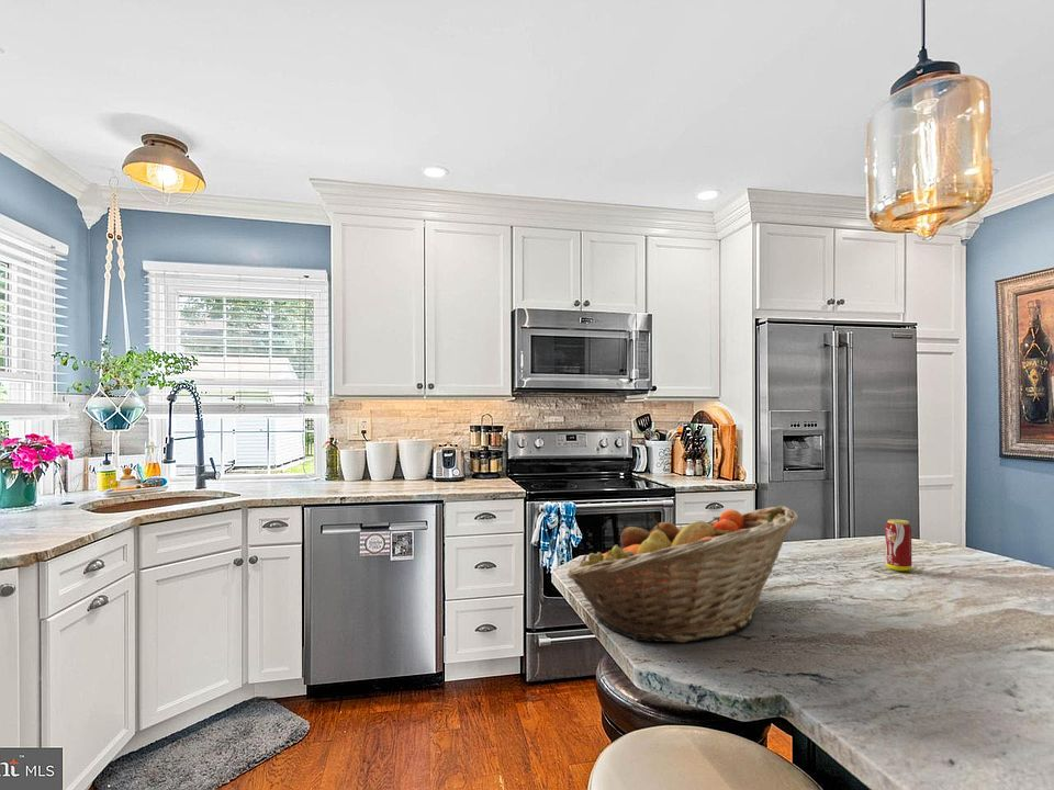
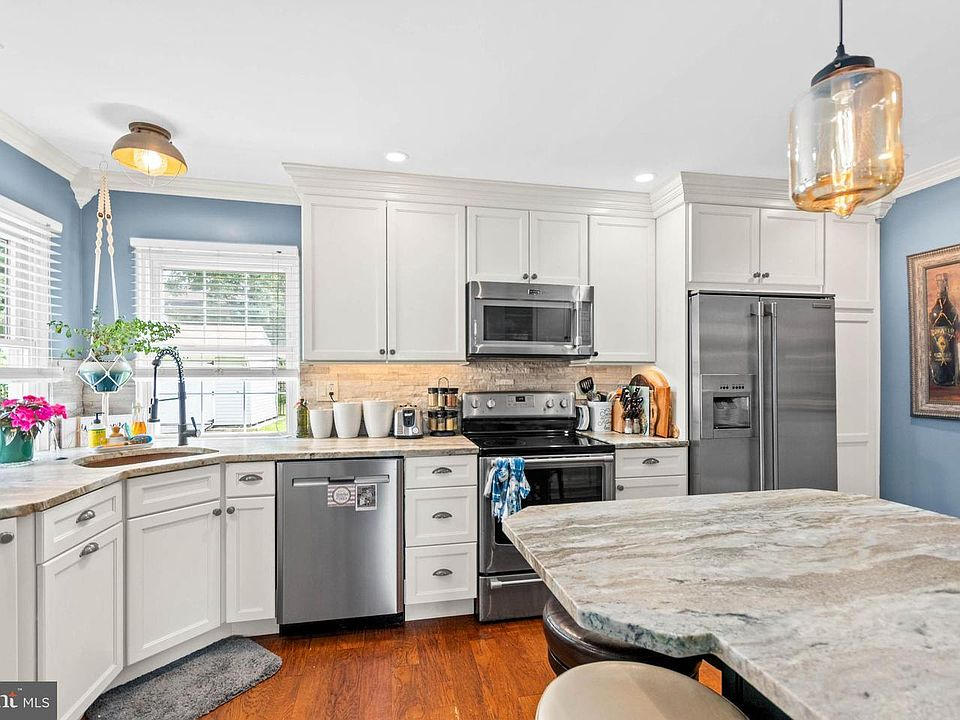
- beverage can (898, 544)
- fruit basket (684, 560)
